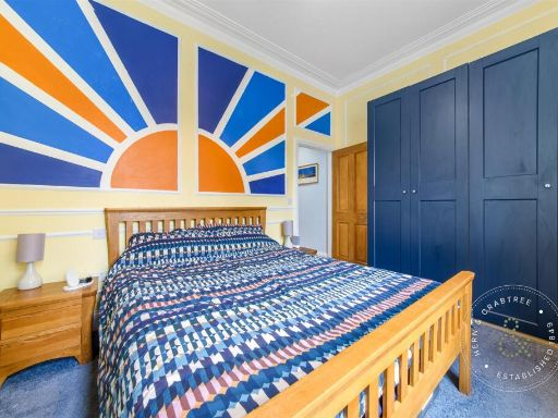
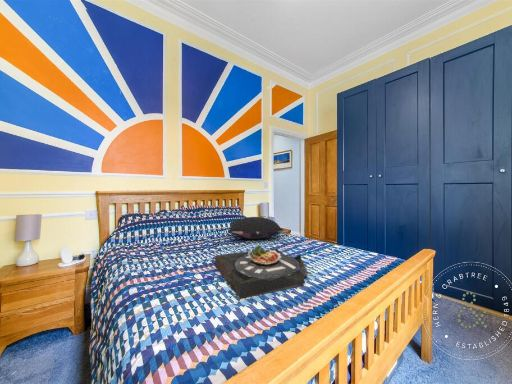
+ serving tray (262, 259)
+ pillow (254, 226)
